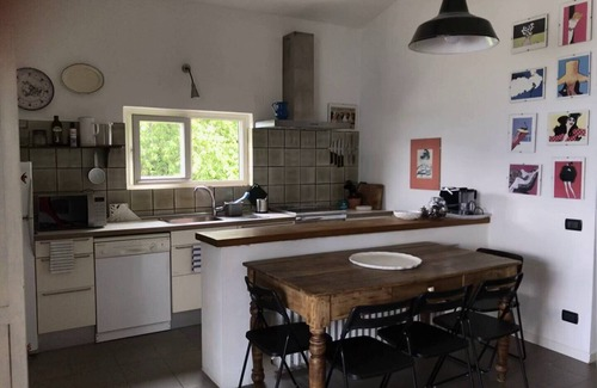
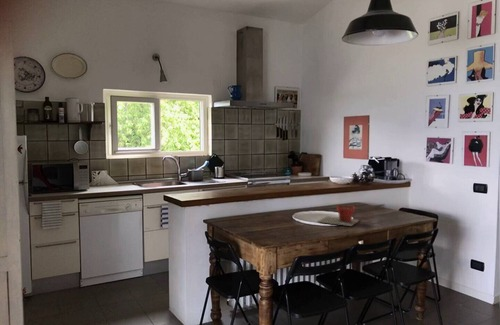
+ plant pot (338, 213)
